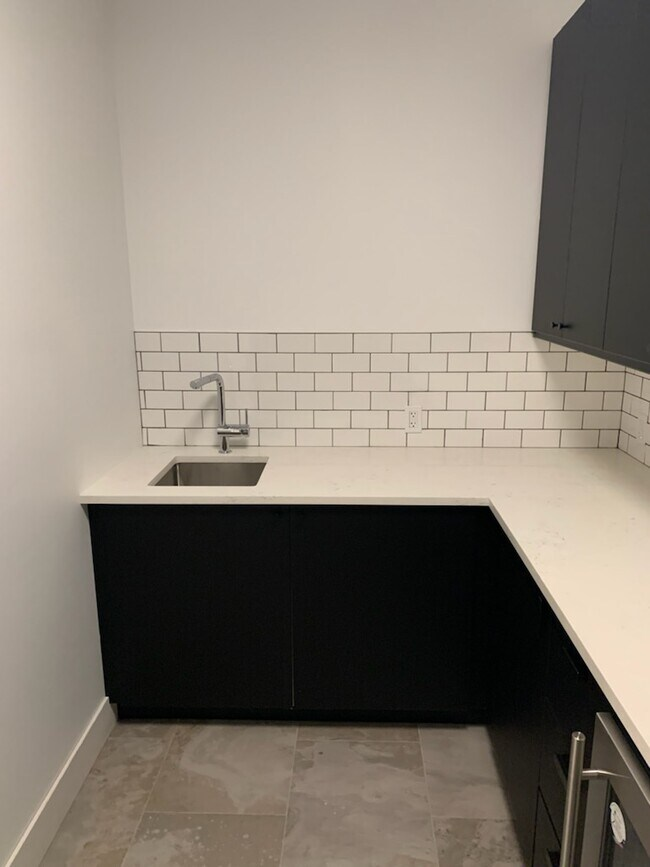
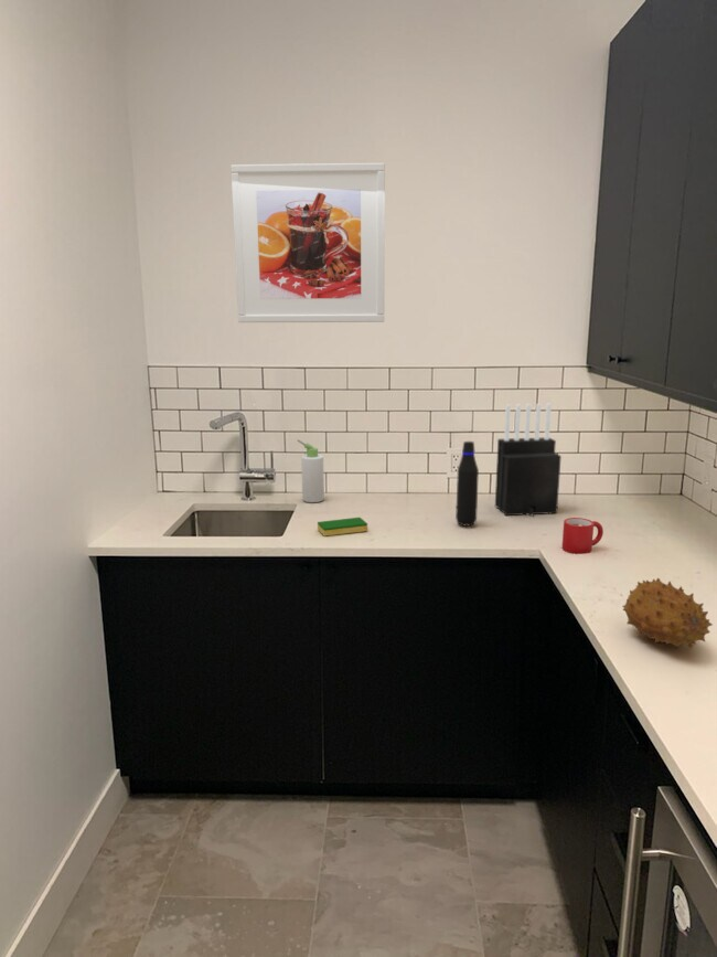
+ knife block (529, 459)
+ dish sponge (342, 525)
+ water bottle (467, 483)
+ bottle (310, 469)
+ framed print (309, 245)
+ fruit (666, 613)
+ mug (584, 534)
